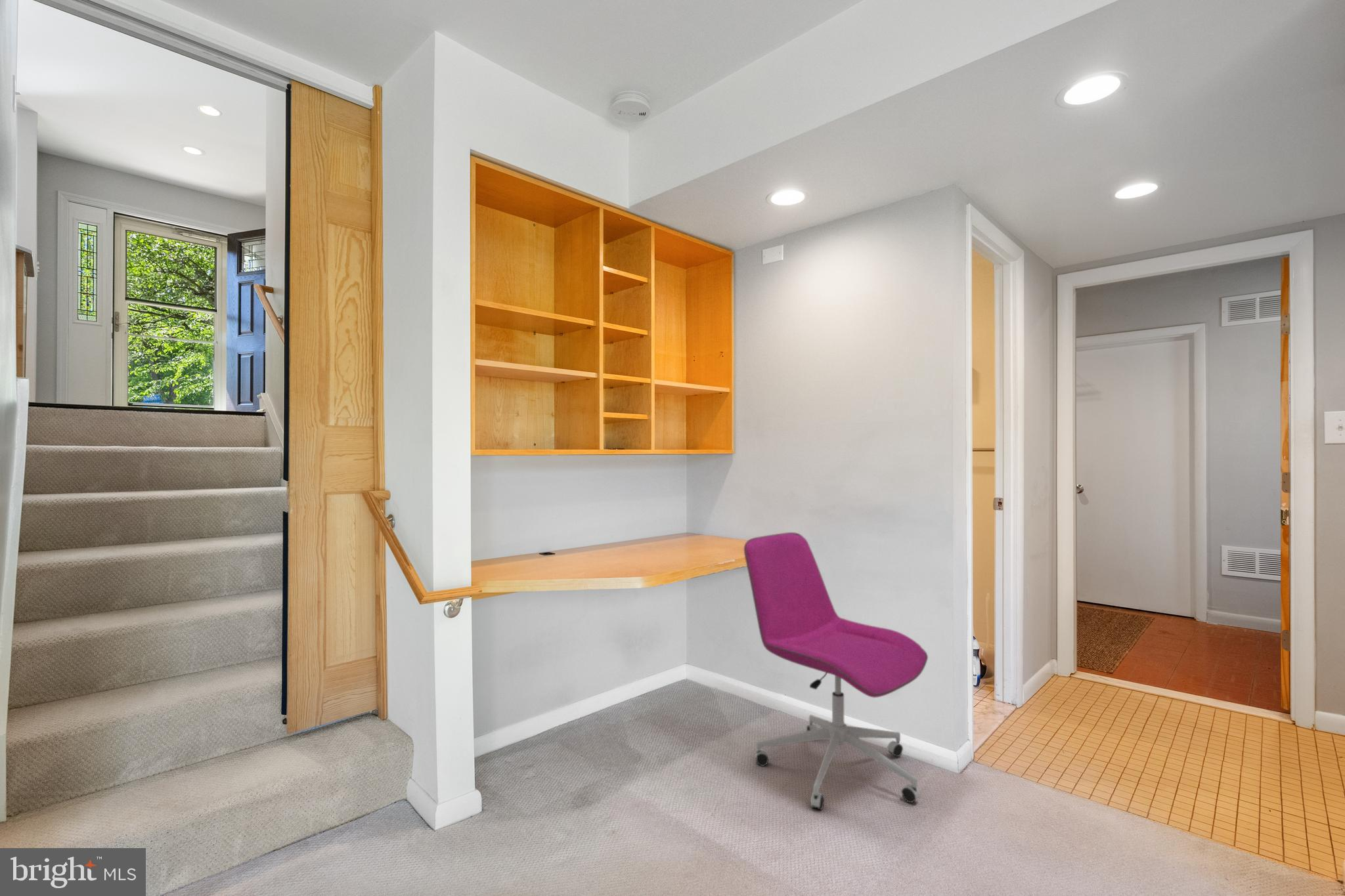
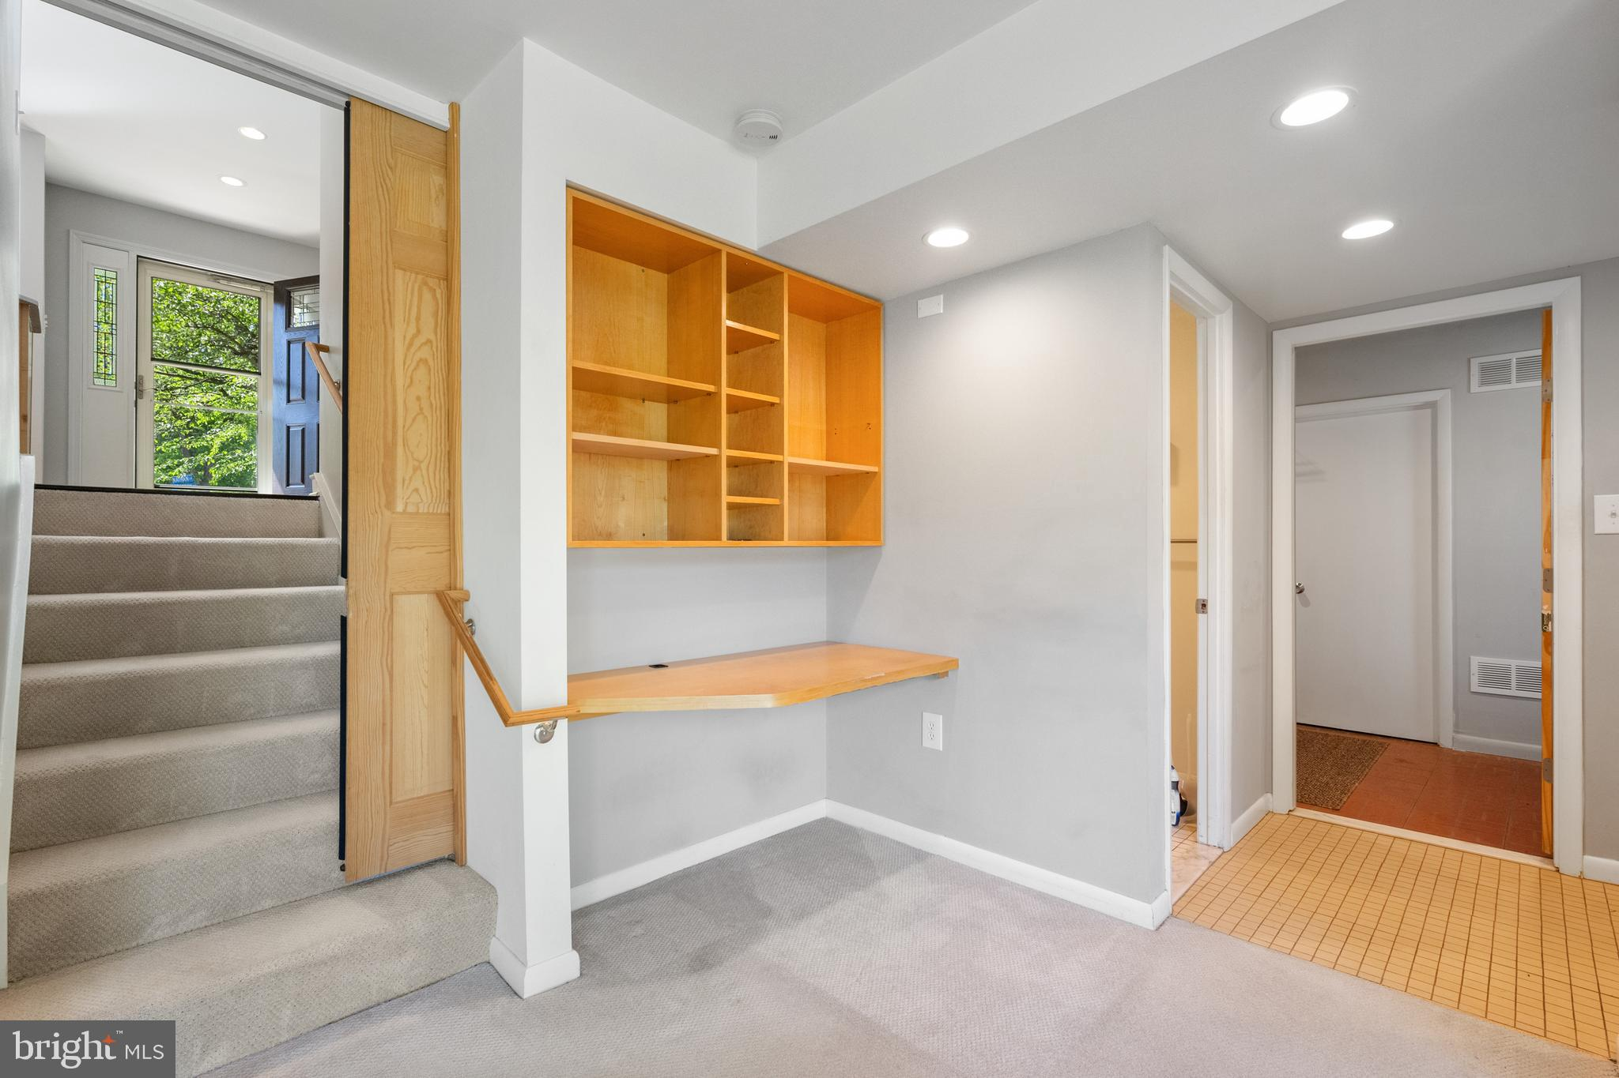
- office chair (836, 656)
